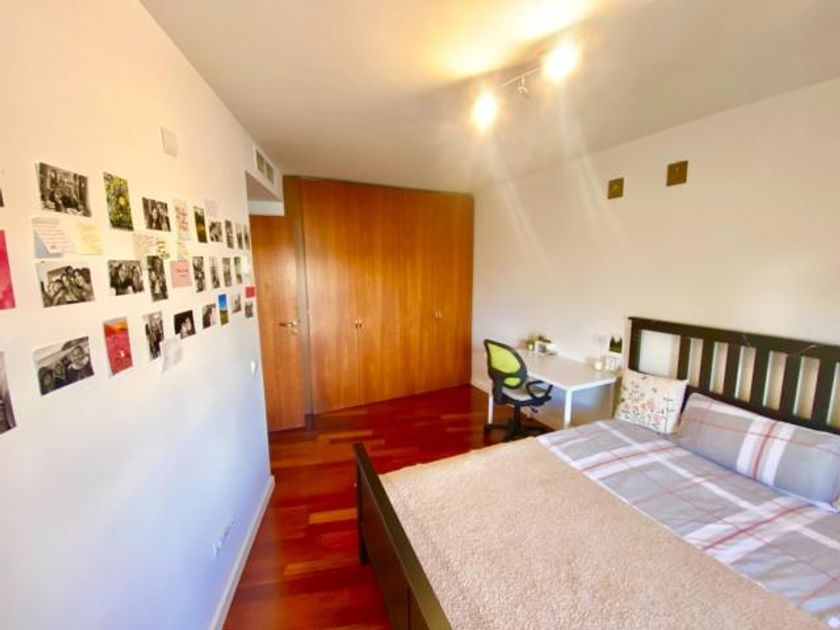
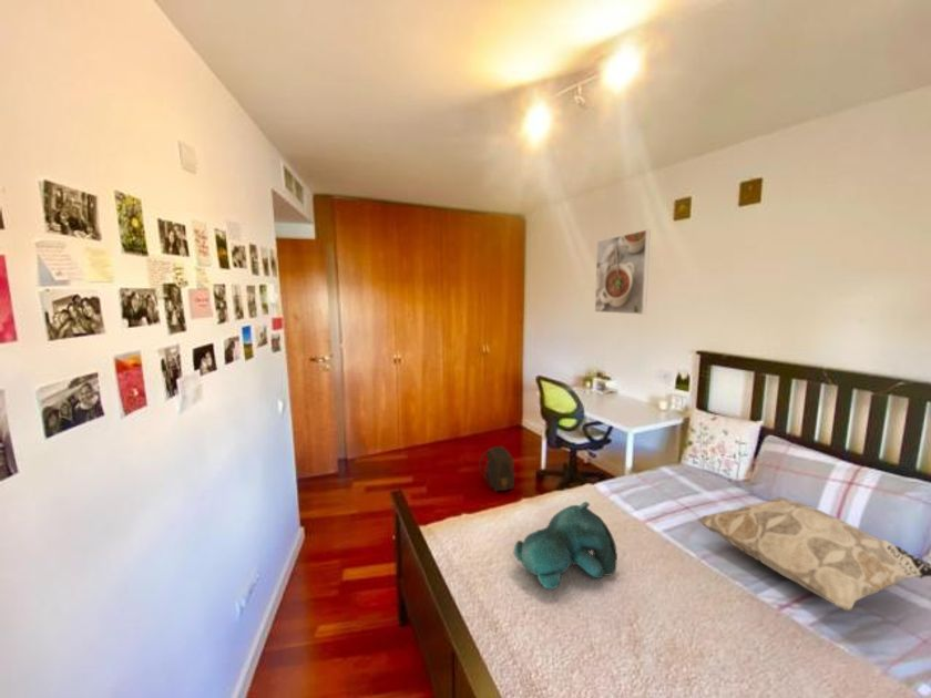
+ teddy bear (562, 536)
+ backpack (497, 468)
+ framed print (620, 275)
+ decorative pillow (806, 542)
